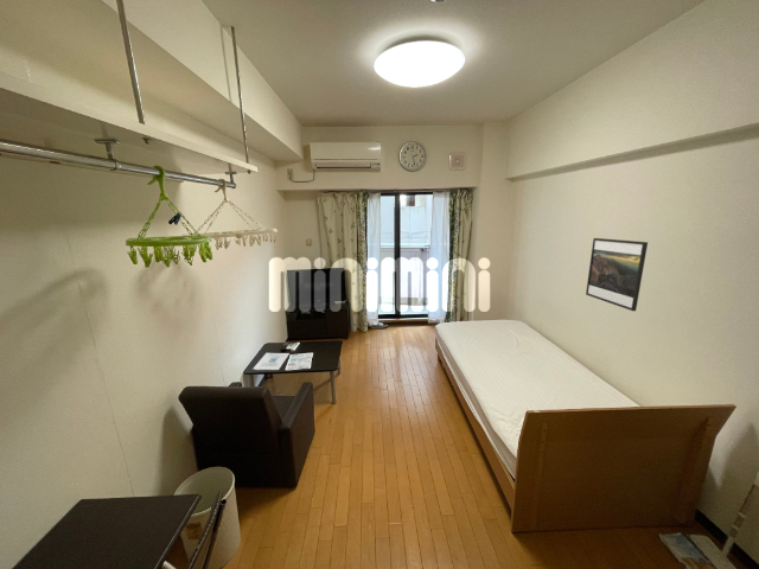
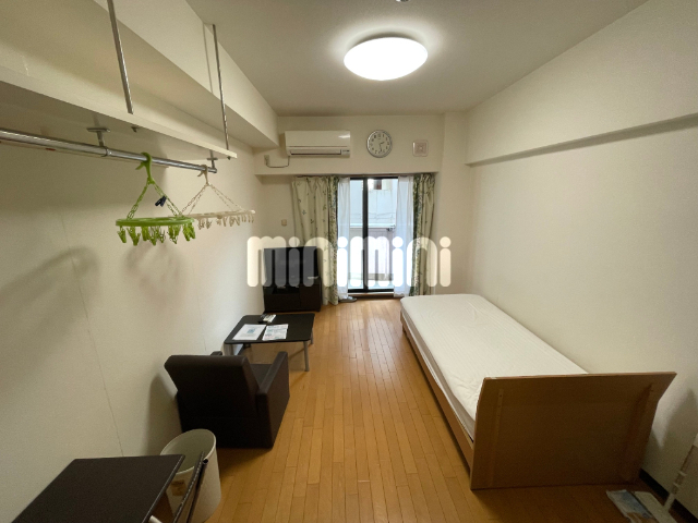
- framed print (612, 271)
